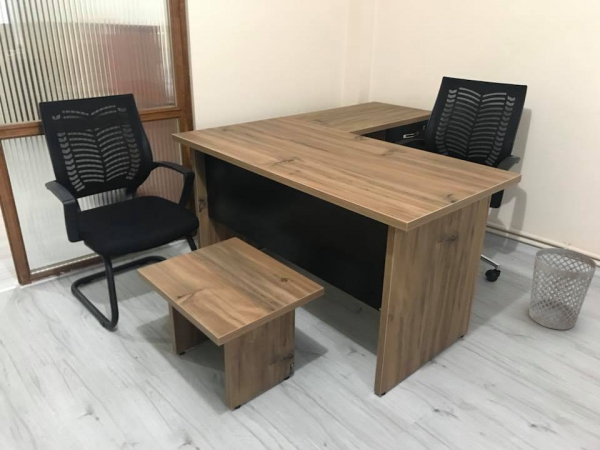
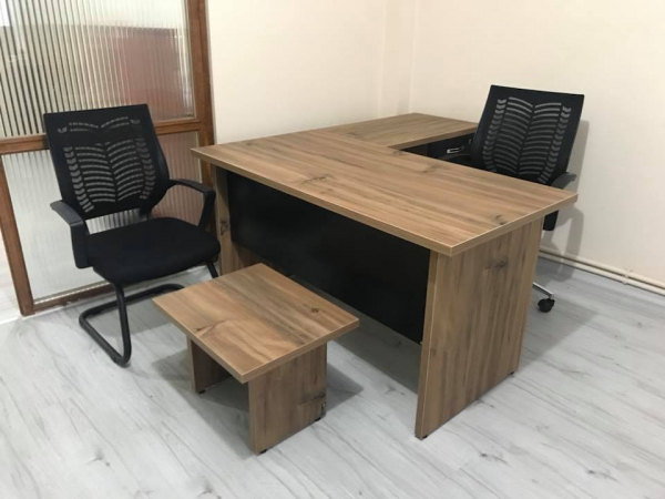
- wastebasket (558, 289)
